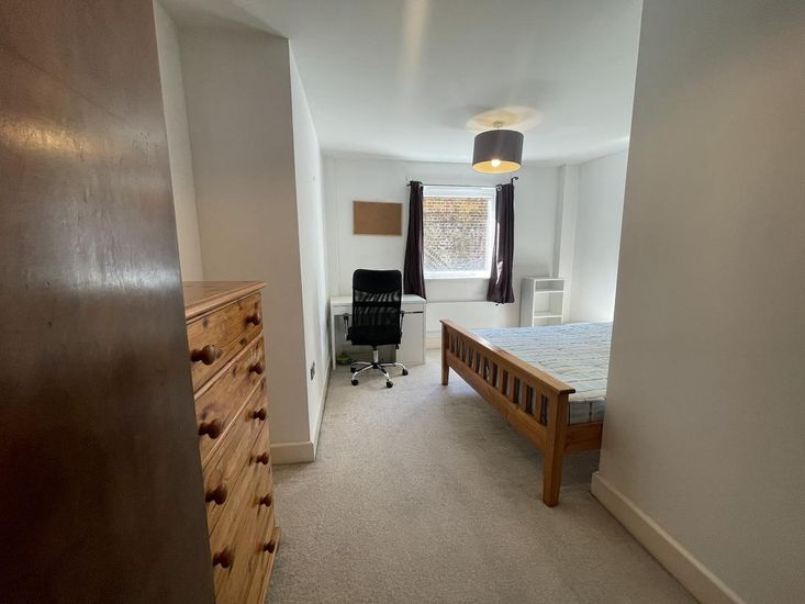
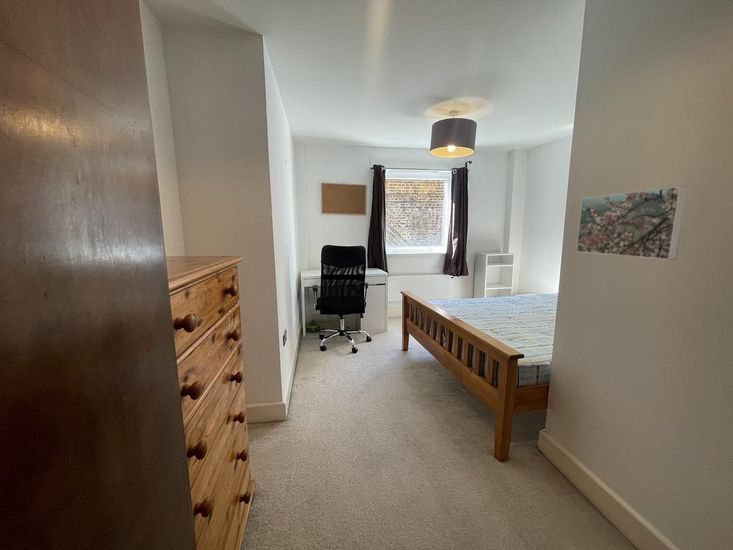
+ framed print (622, 224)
